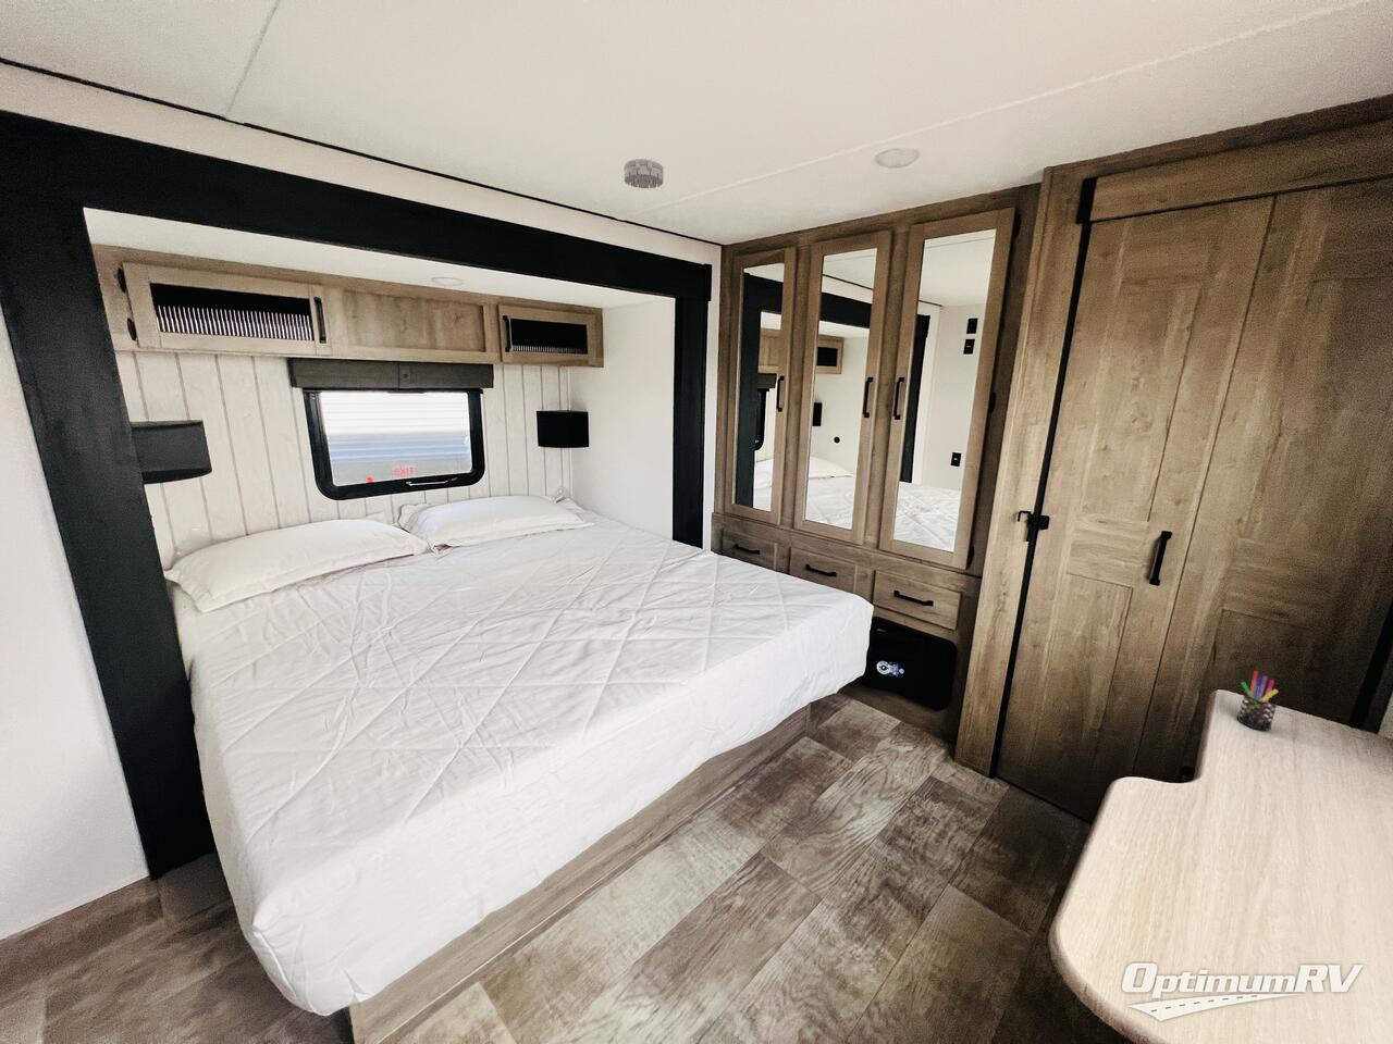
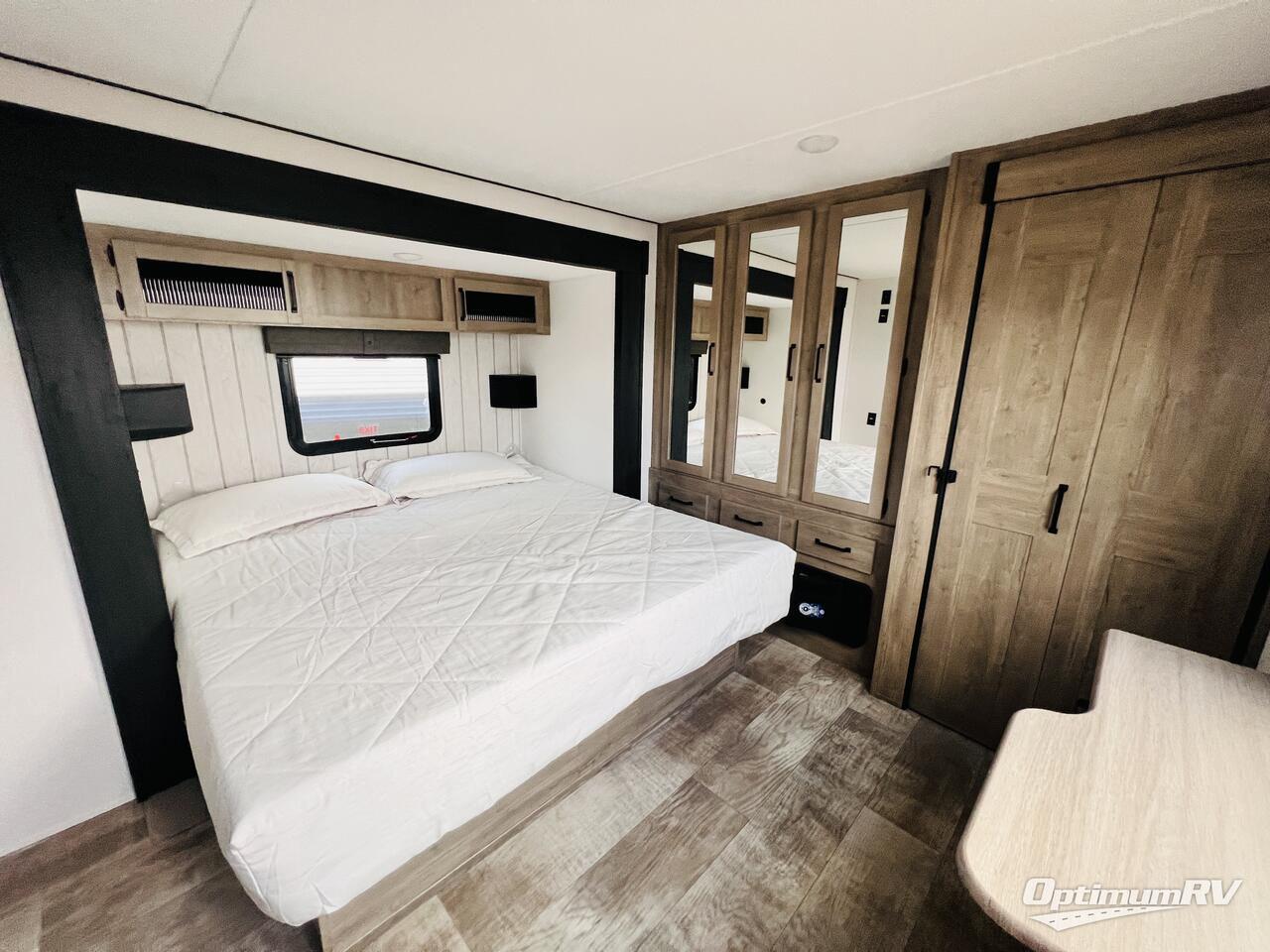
- pen holder (1255, 700)
- smoke detector (643, 173)
